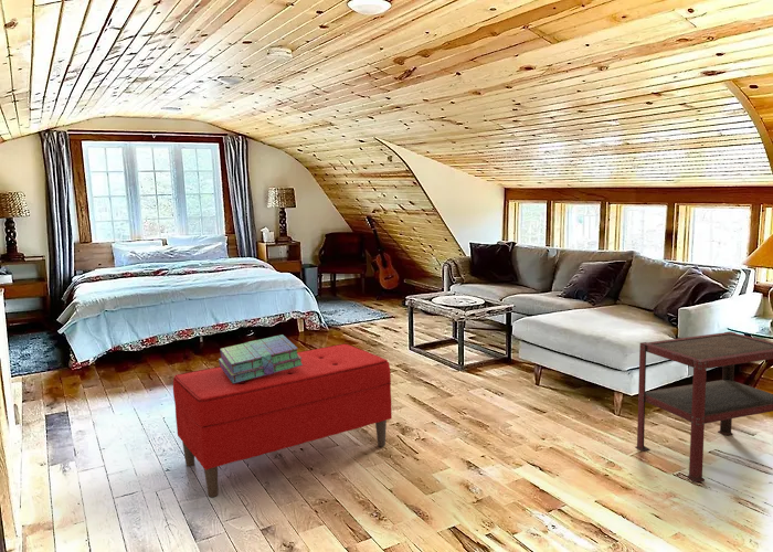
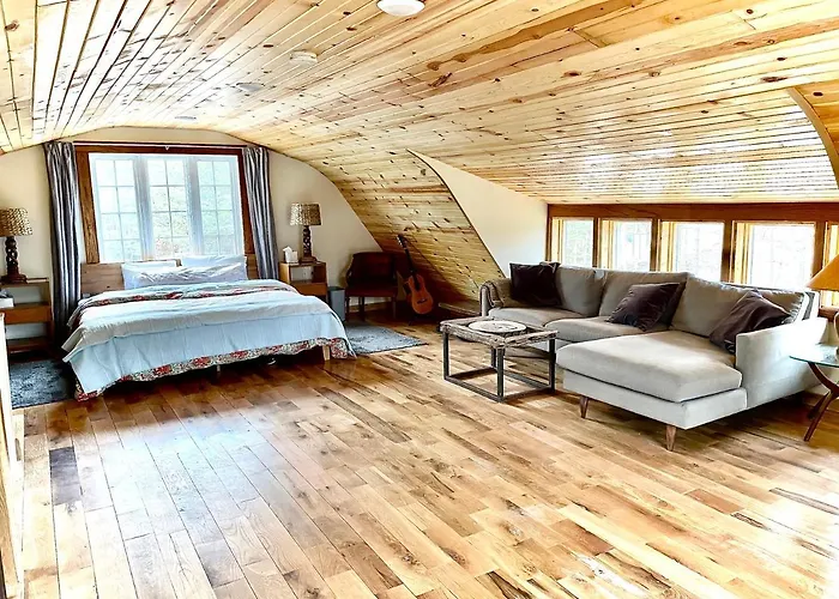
- stack of books (260, 361)
- side table (713, 400)
- bench (286, 411)
